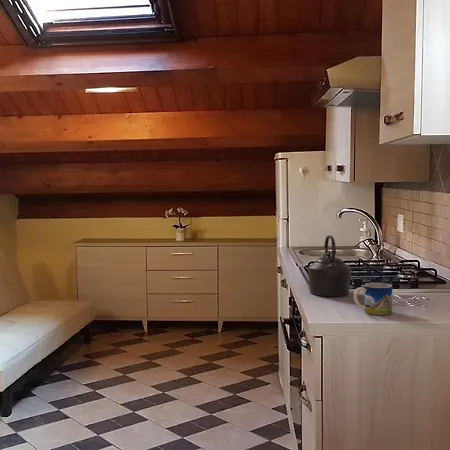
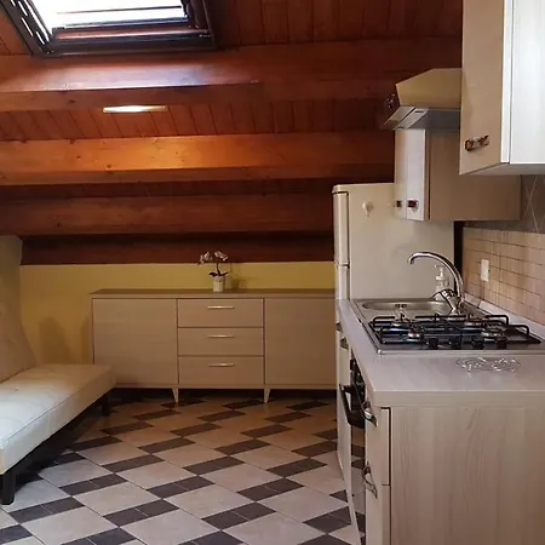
- mug (372, 298)
- kettle (327, 262)
